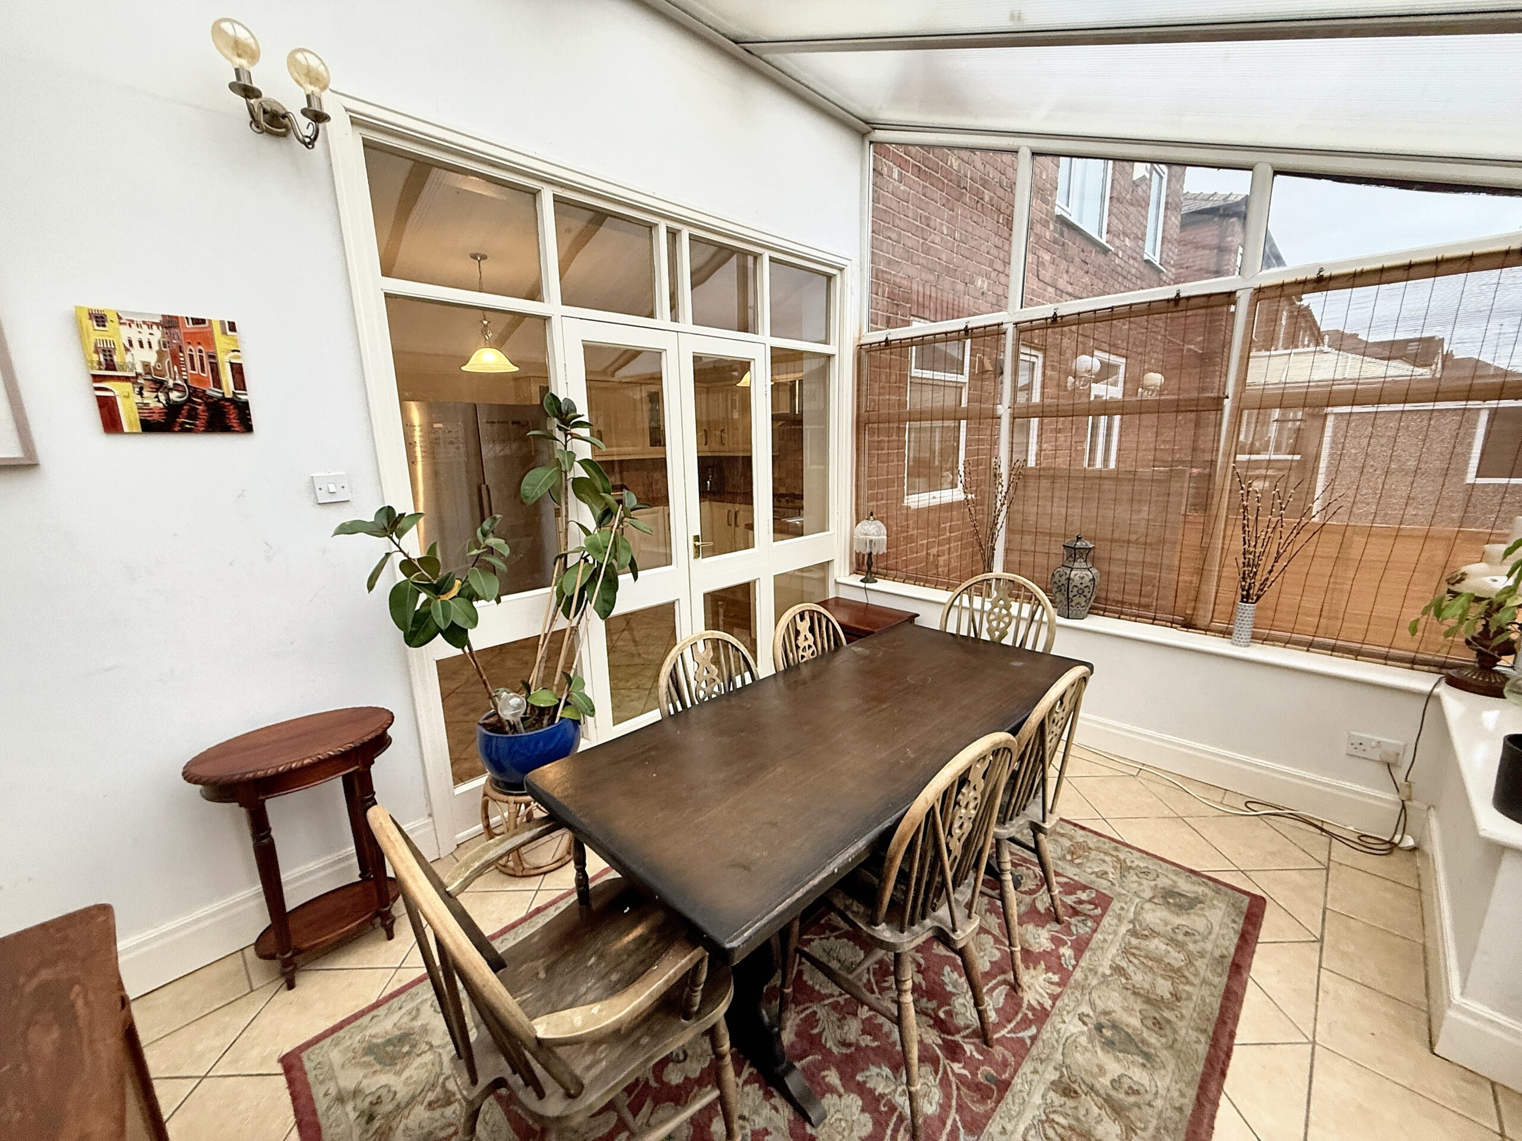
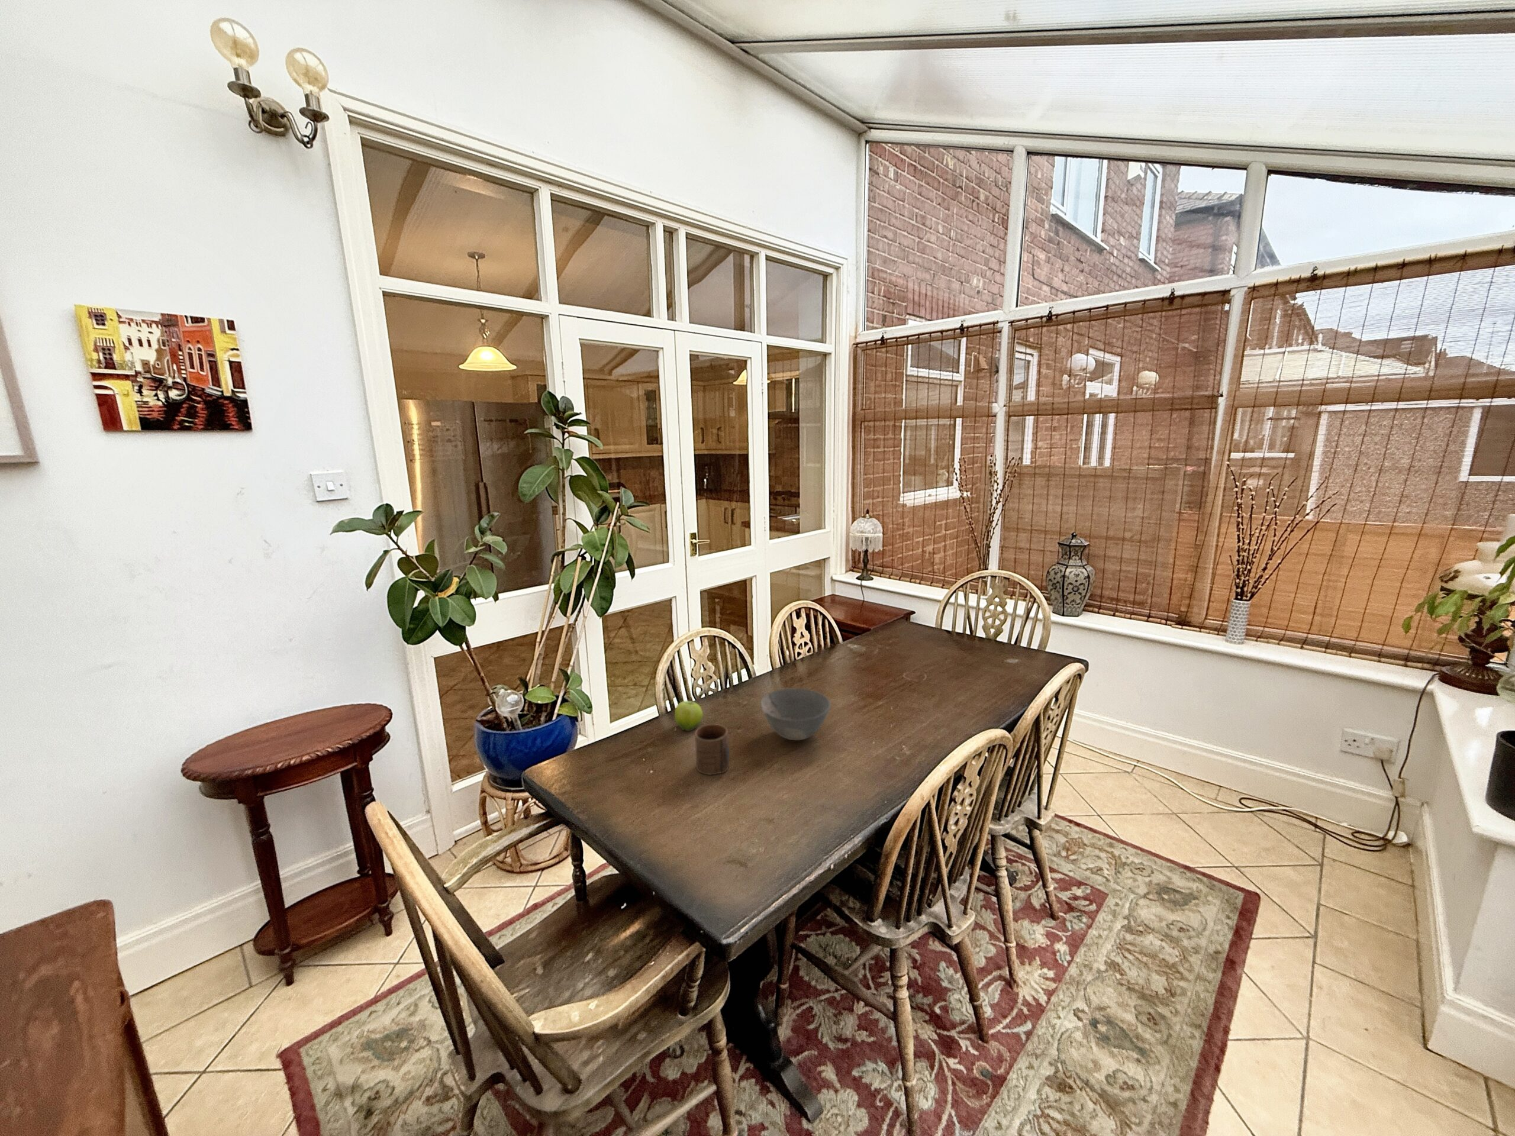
+ cup (712, 749)
+ bowl (794, 718)
+ fruit (688, 714)
